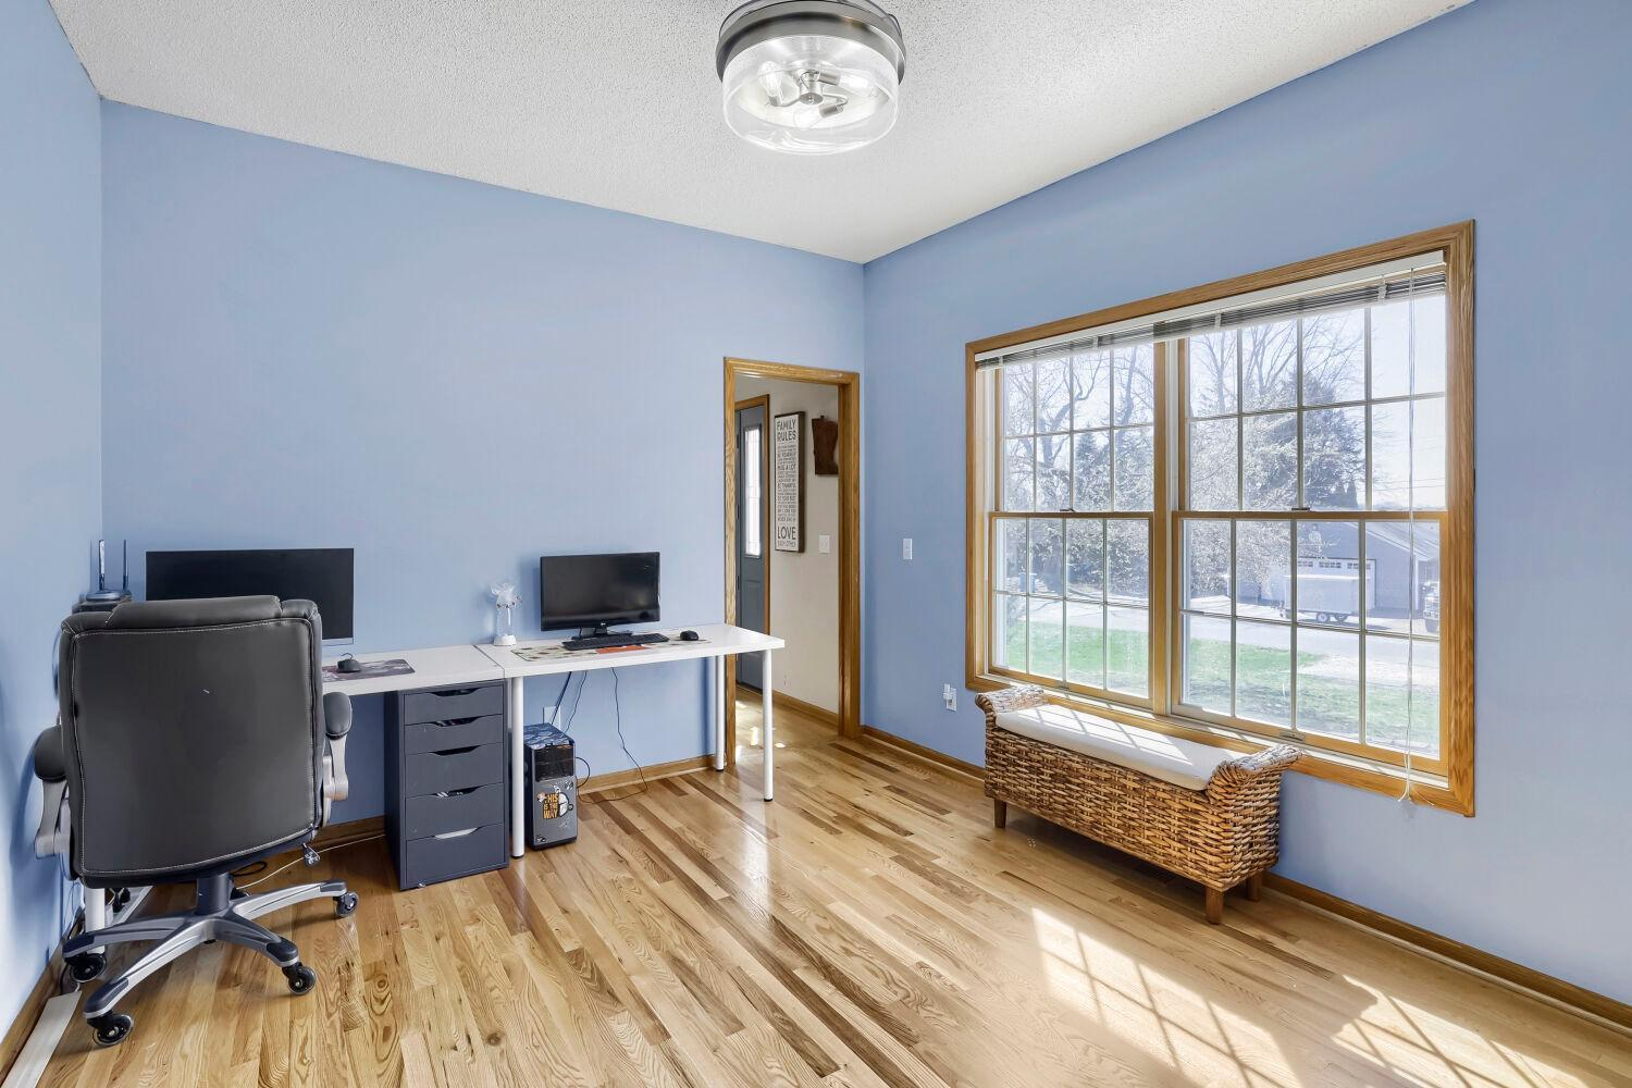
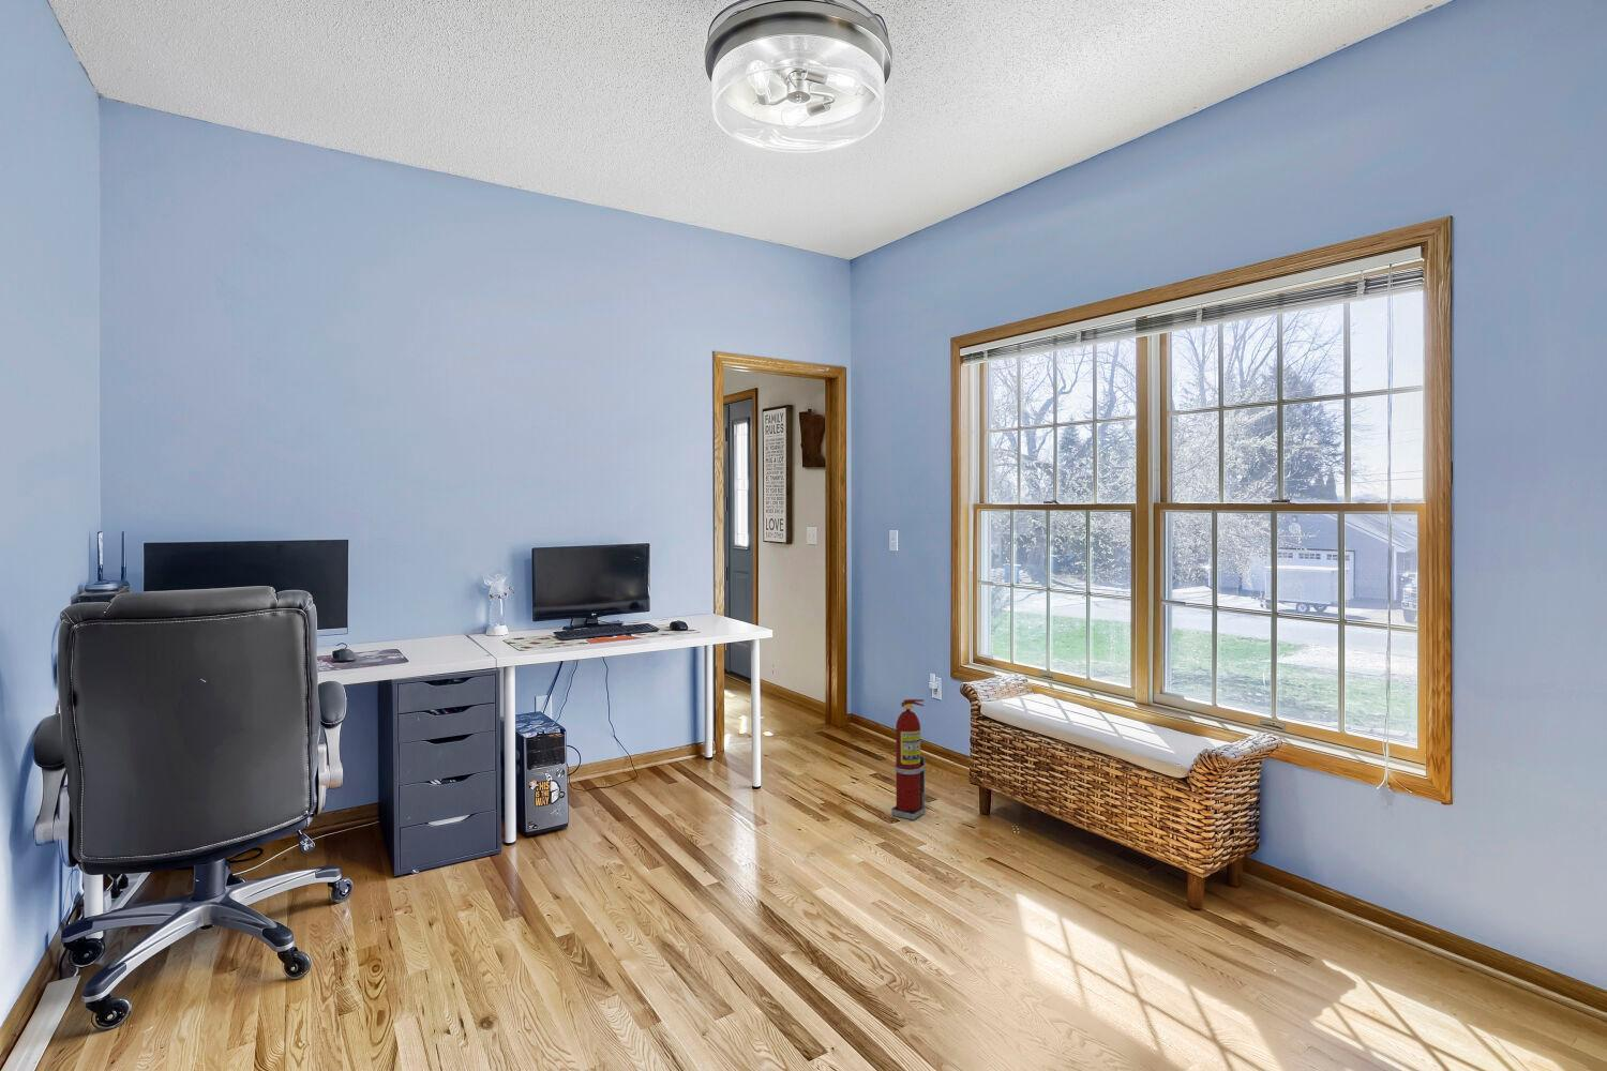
+ fire extinguisher (909, 757)
